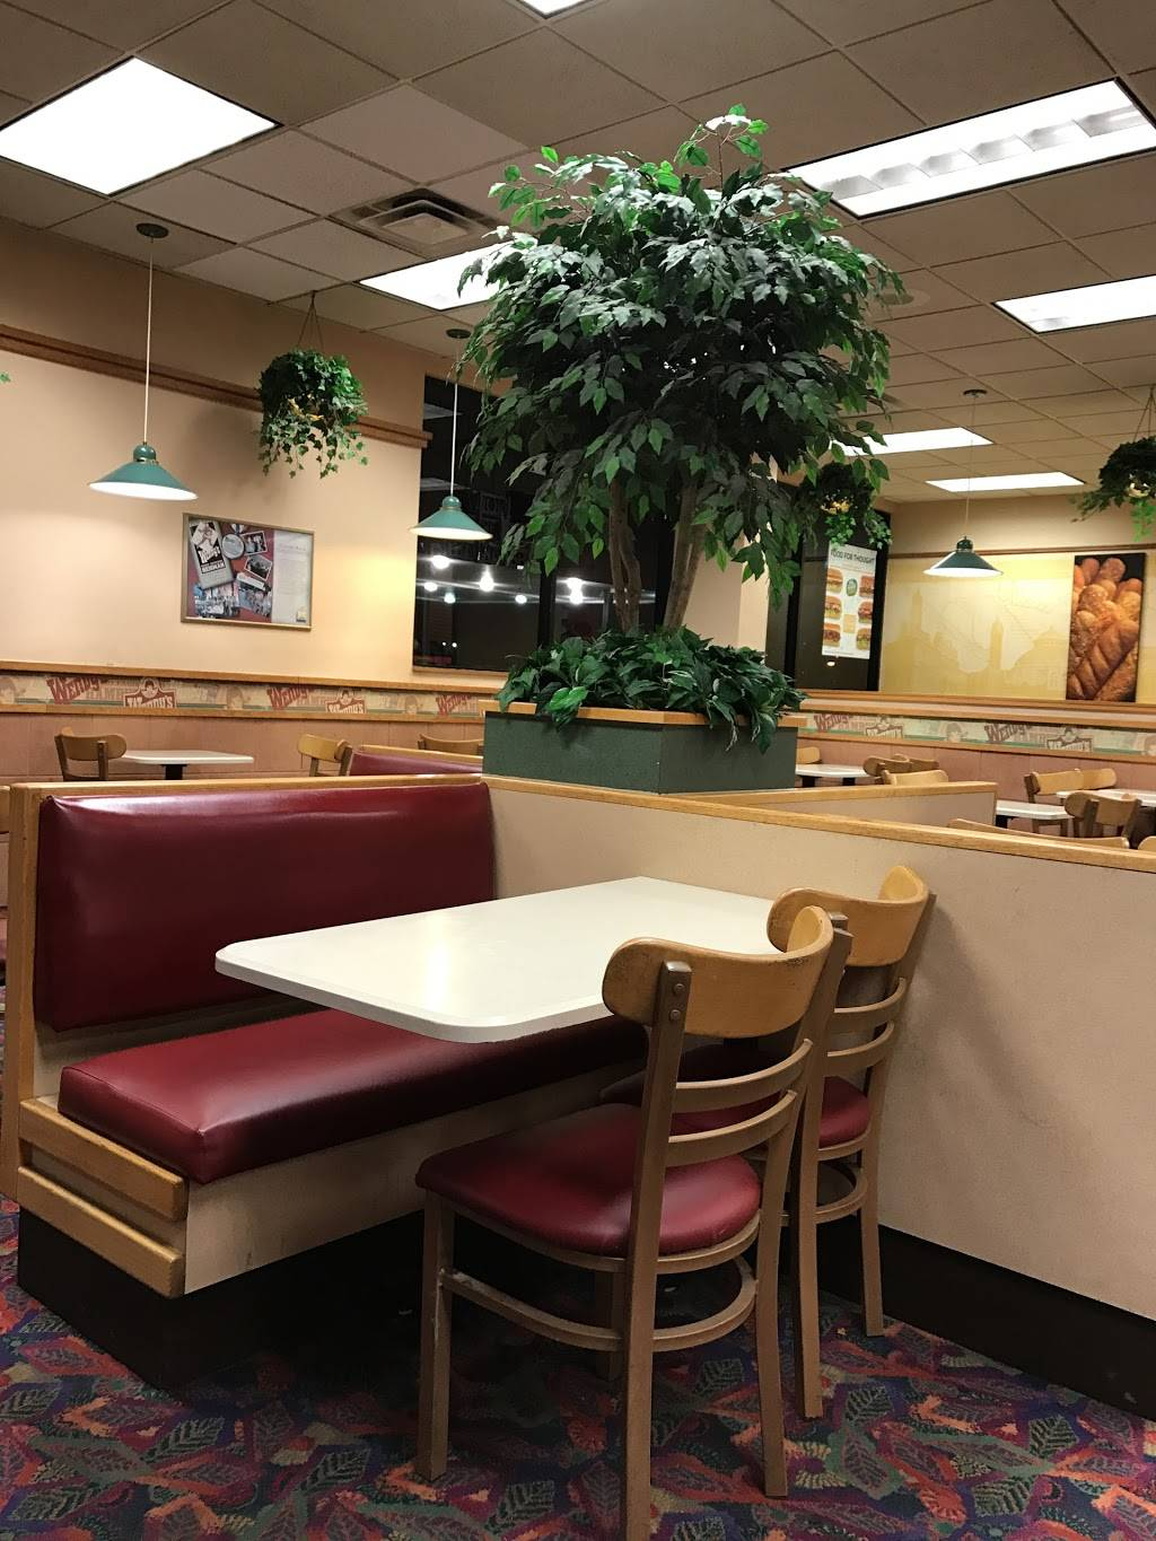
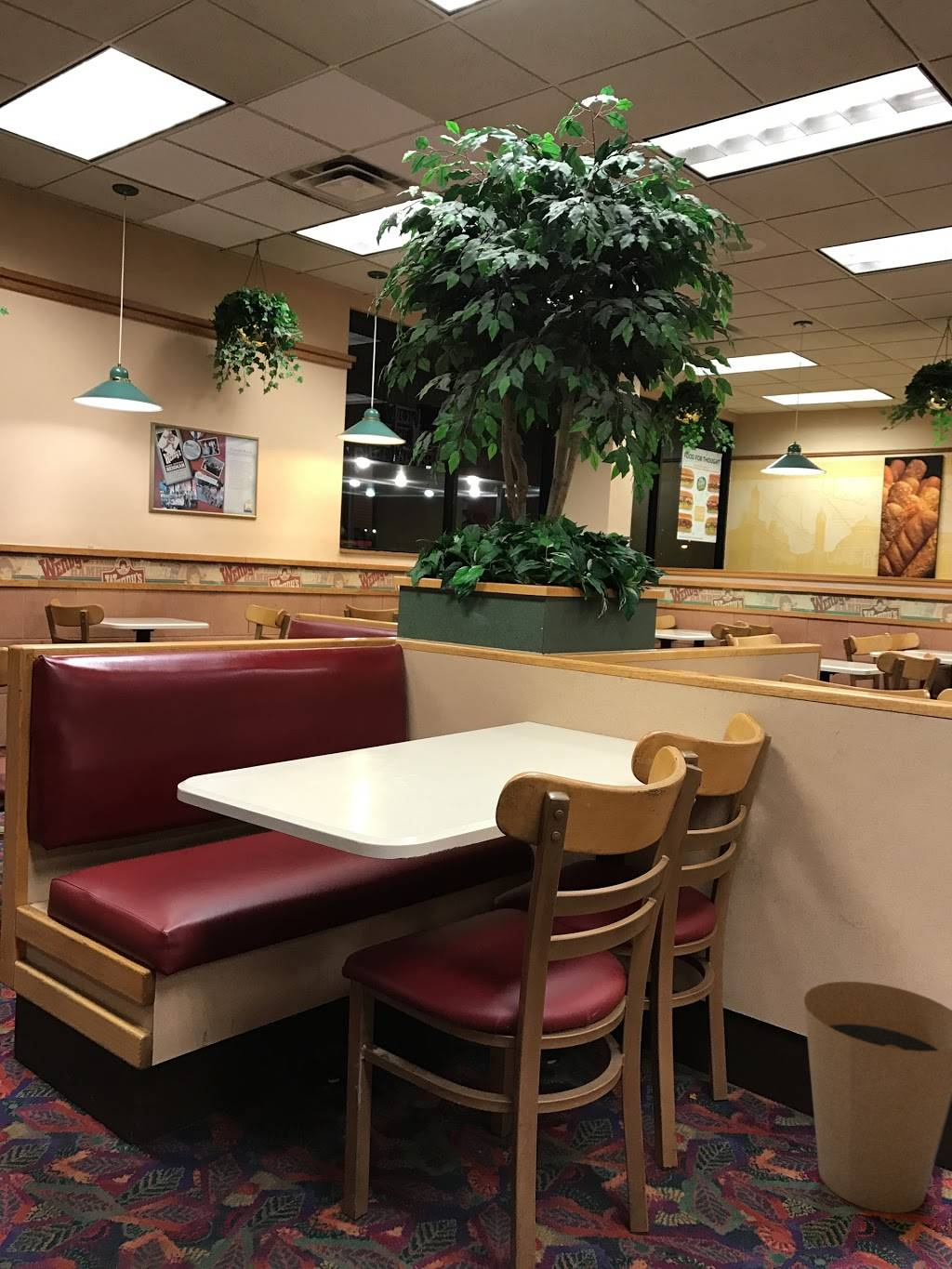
+ trash can (878, 1098)
